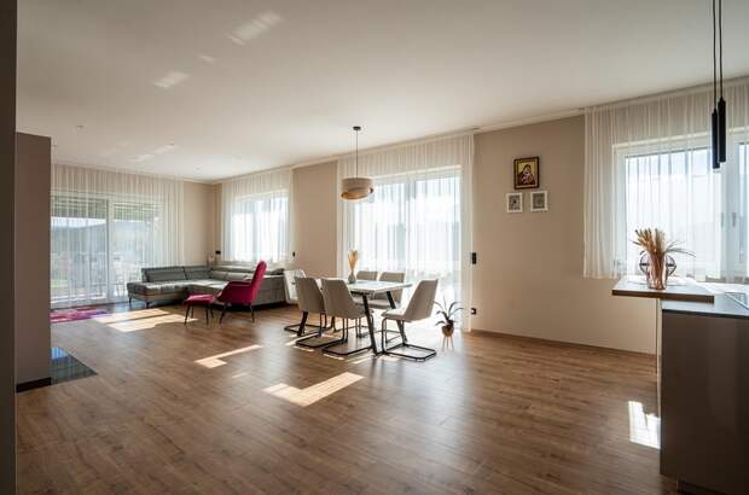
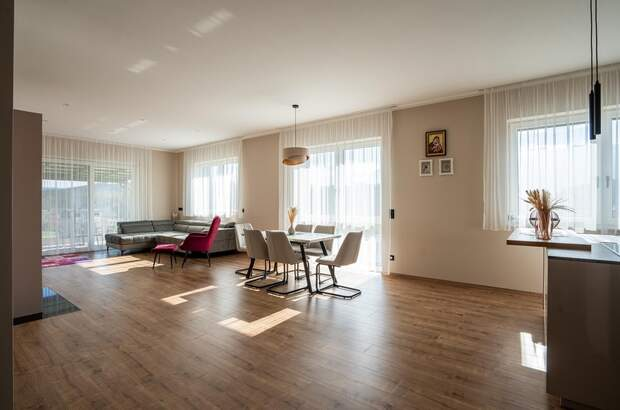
- house plant (447, 319)
